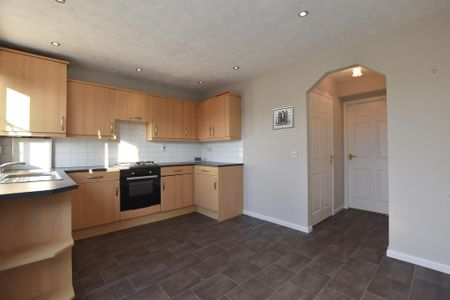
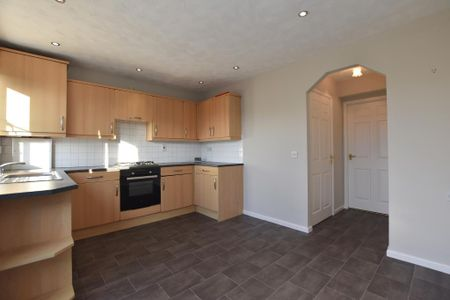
- wall art (282, 118)
